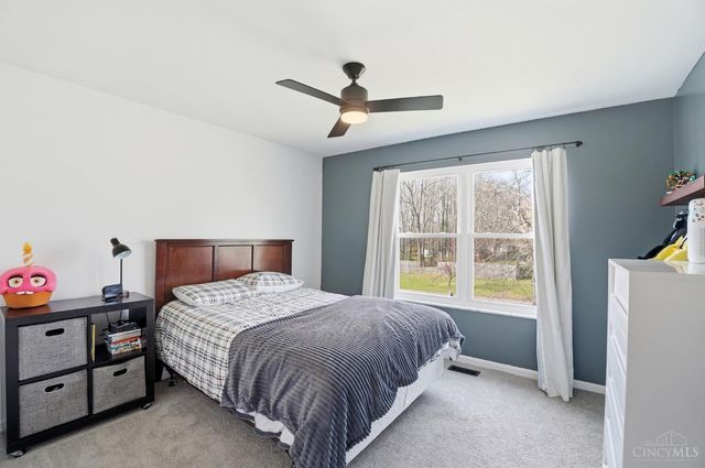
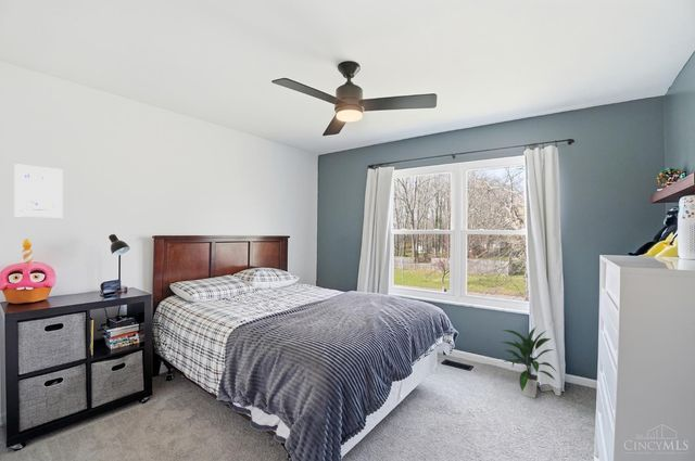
+ wall art (39, 191)
+ indoor plant (527, 360)
